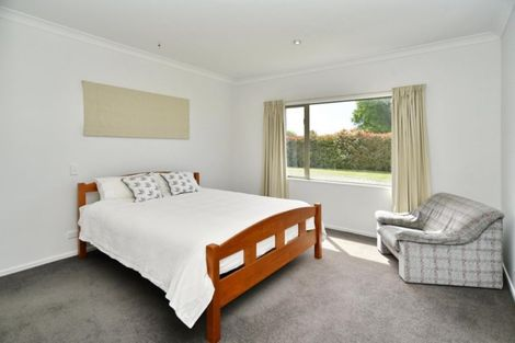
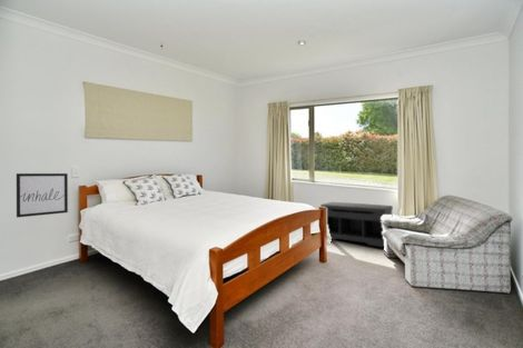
+ bench (355, 221)
+ wall art (43, 193)
